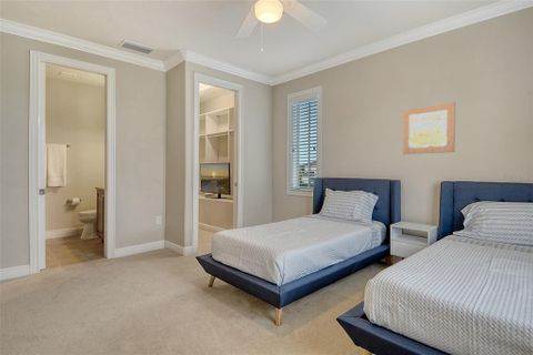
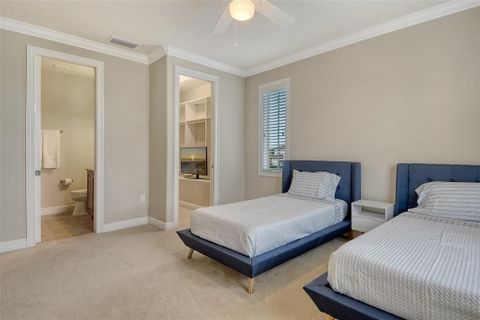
- wall art (428, 130)
